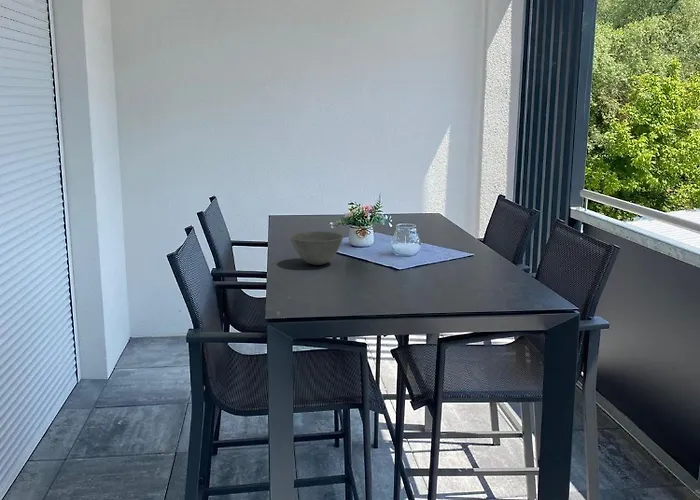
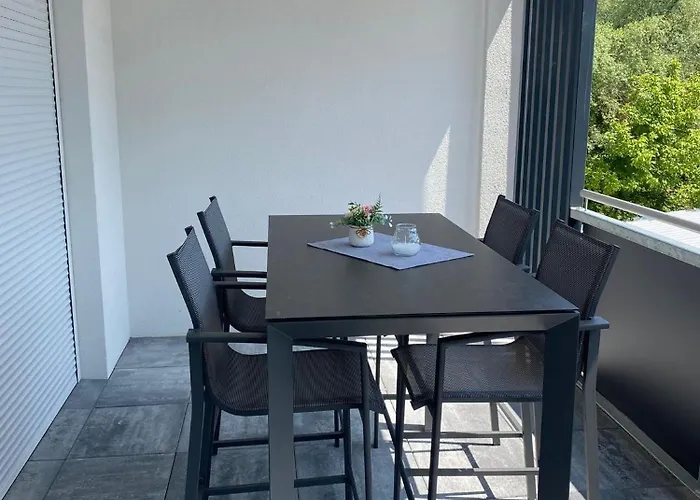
- bowl (316, 249)
